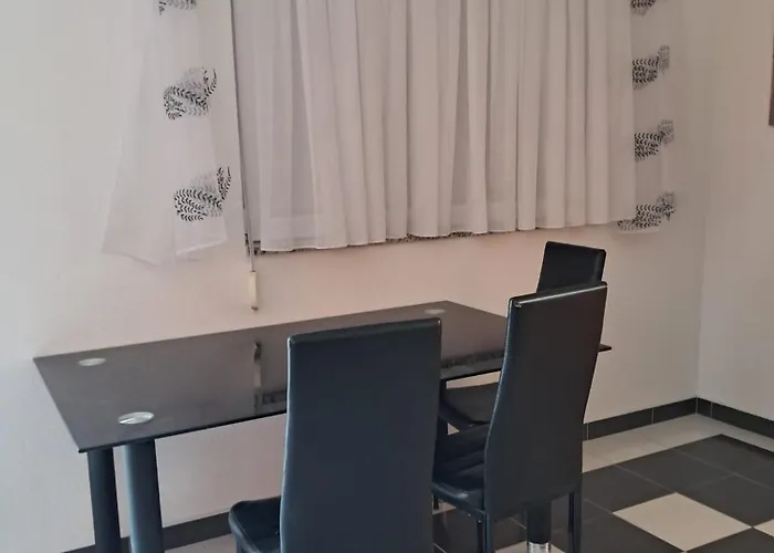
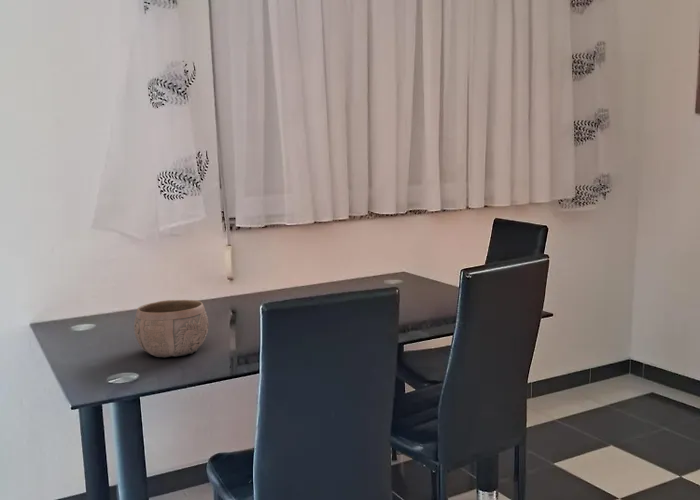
+ bowl (171, 328)
